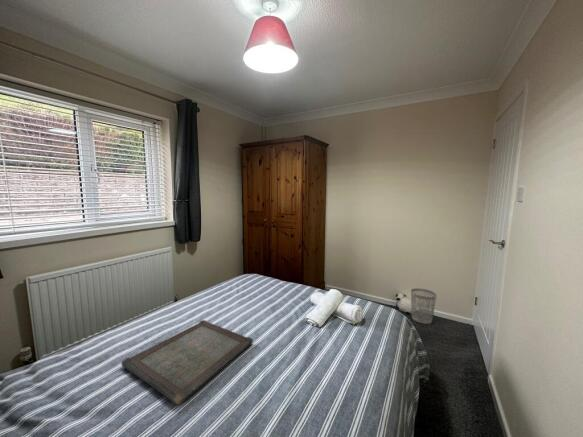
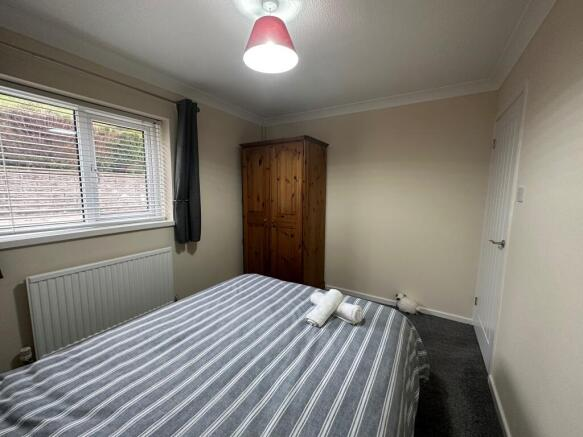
- wastebasket (422, 306)
- serving tray (193, 352)
